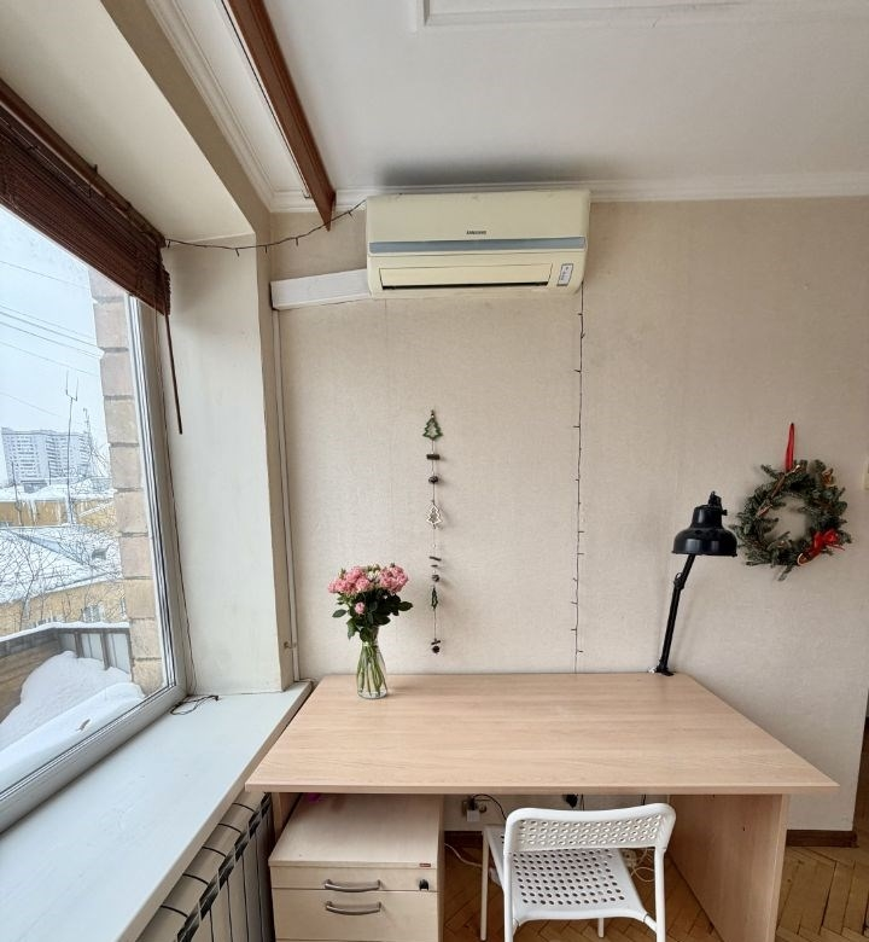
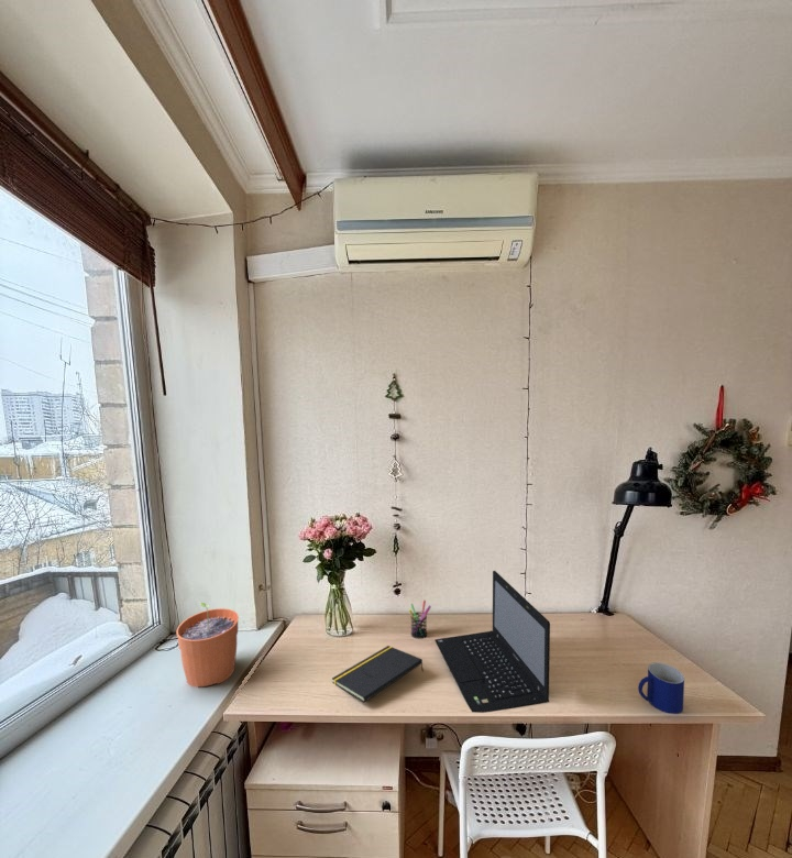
+ pen holder (417, 617)
+ plant pot (209, 636)
+ laptop (485, 635)
+ notepad (377, 670)
+ mug (659, 688)
